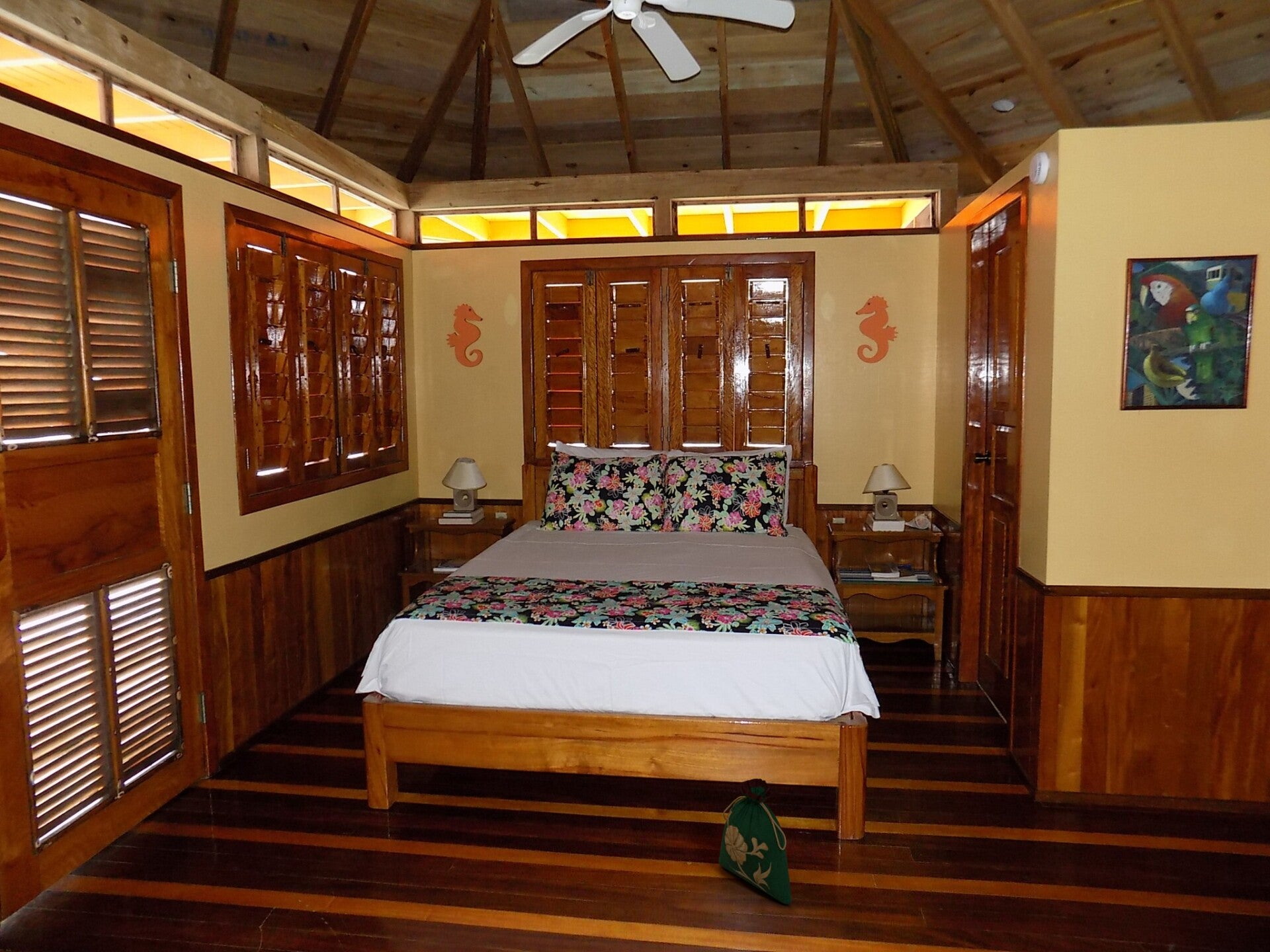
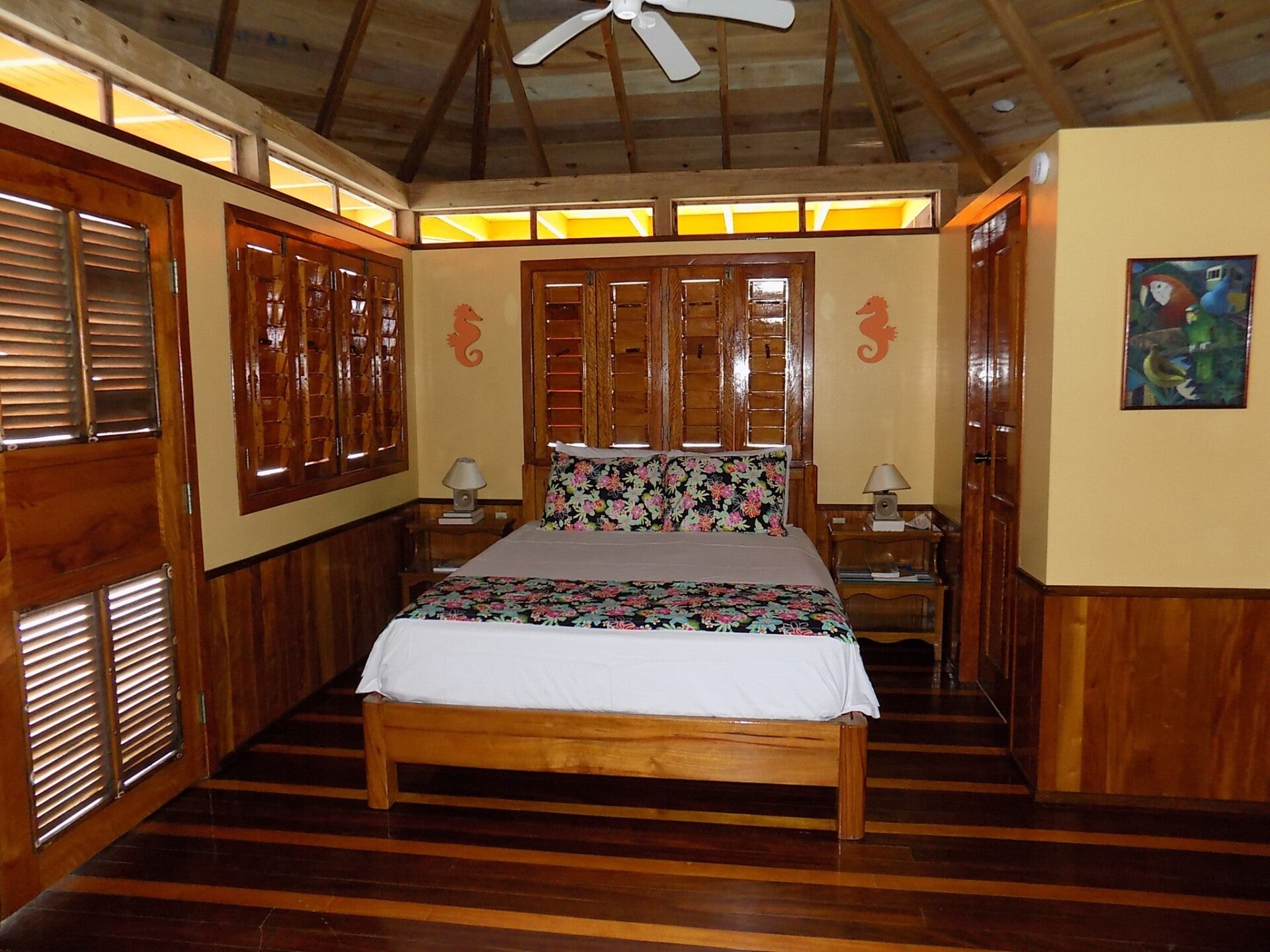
- bag (754, 834)
